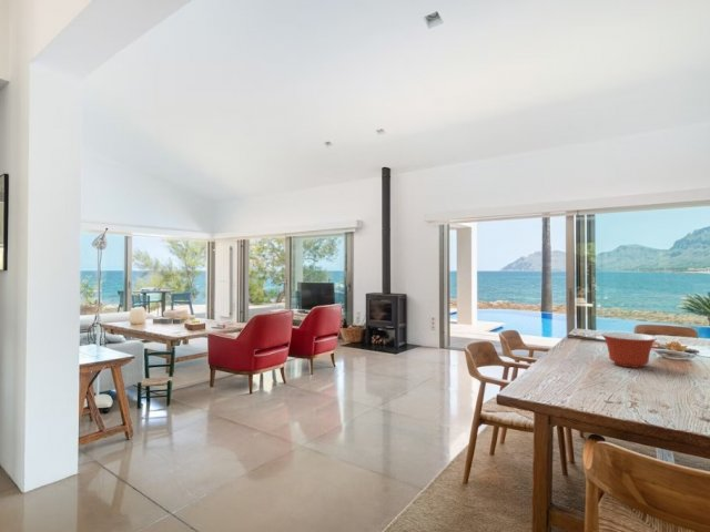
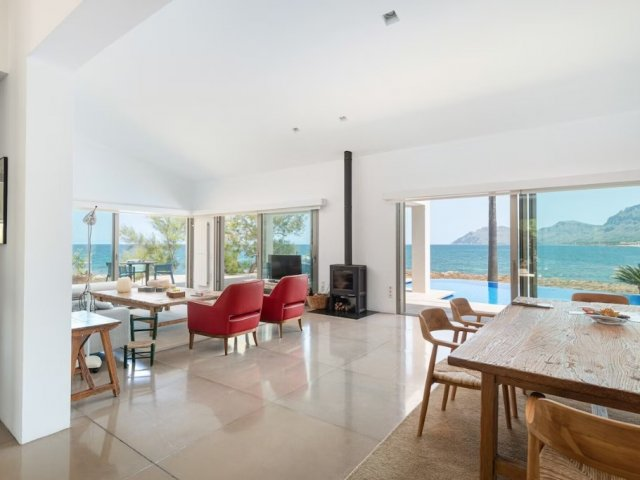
- mixing bowl (628, 350)
